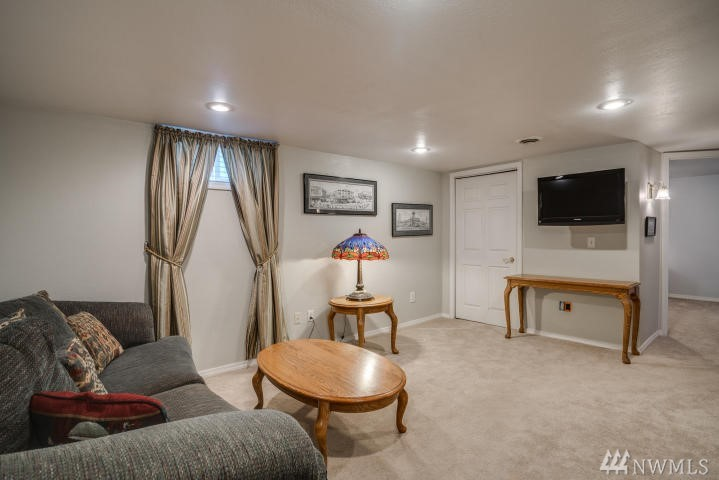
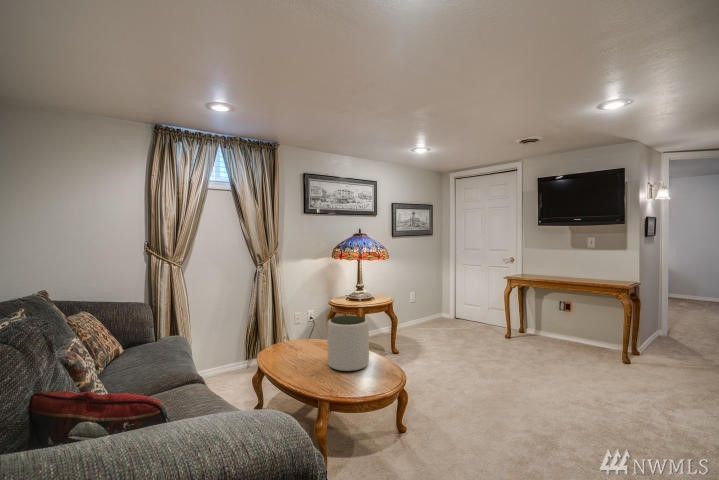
+ plant pot (348, 342)
